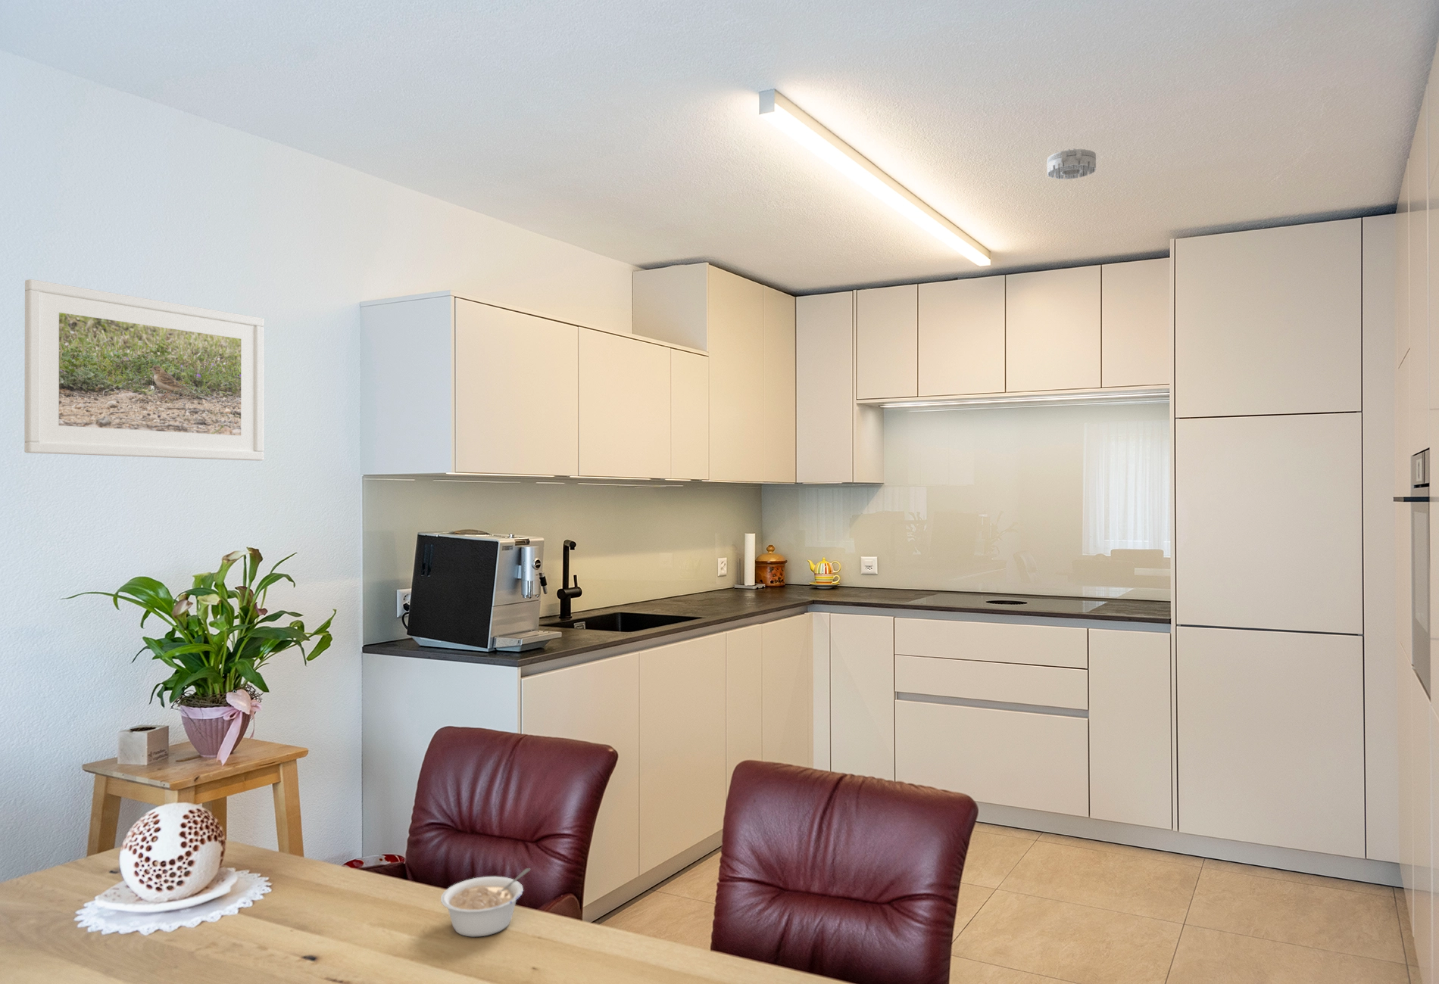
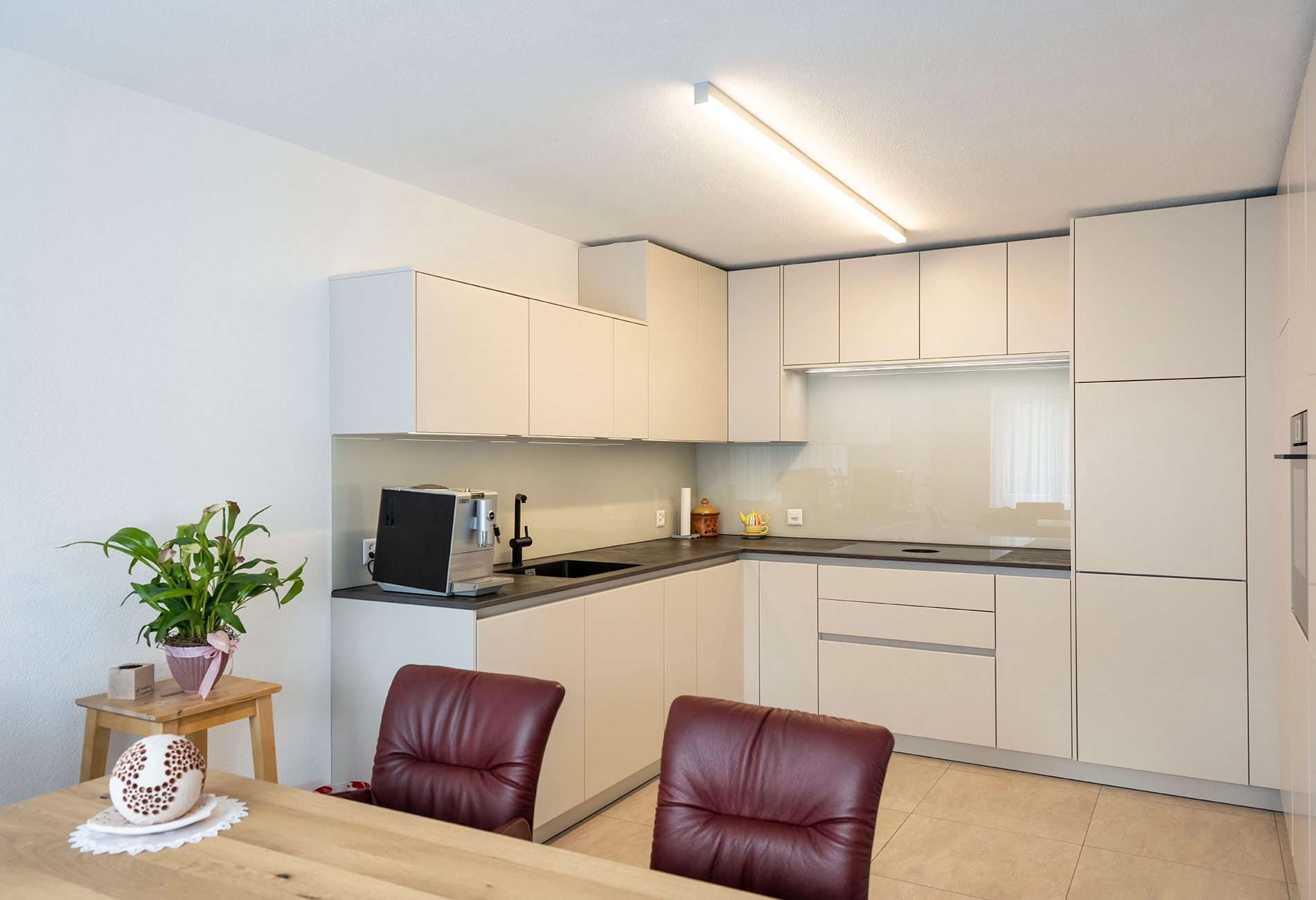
- legume (483, 904)
- smoke detector (1071, 163)
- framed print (155, 378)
